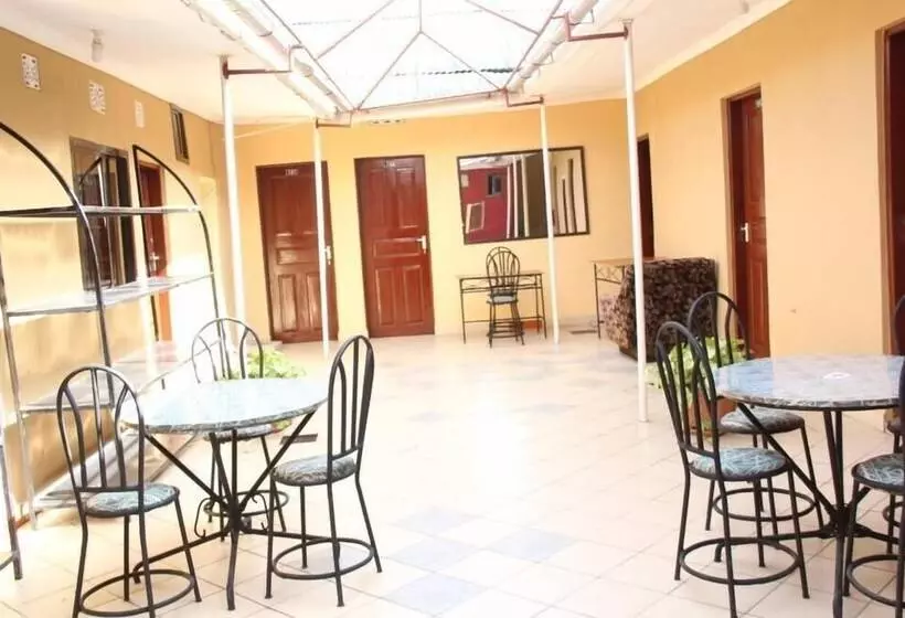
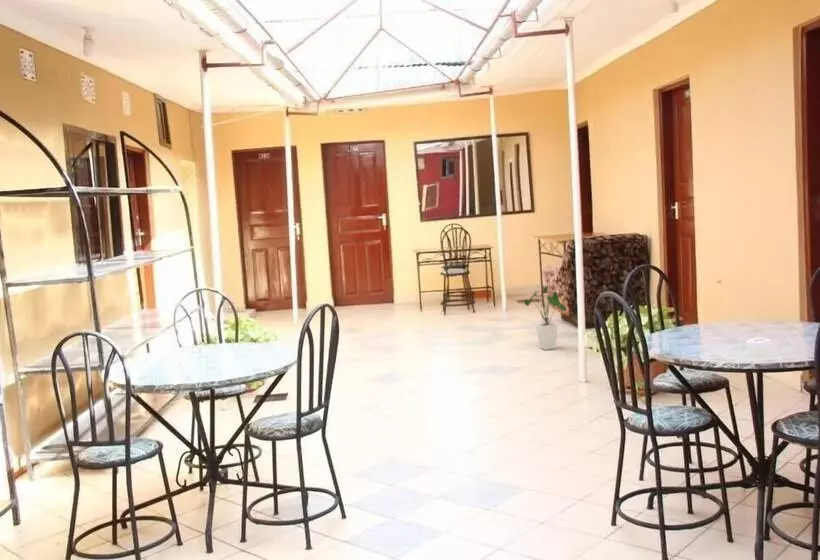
+ house plant (542, 317)
